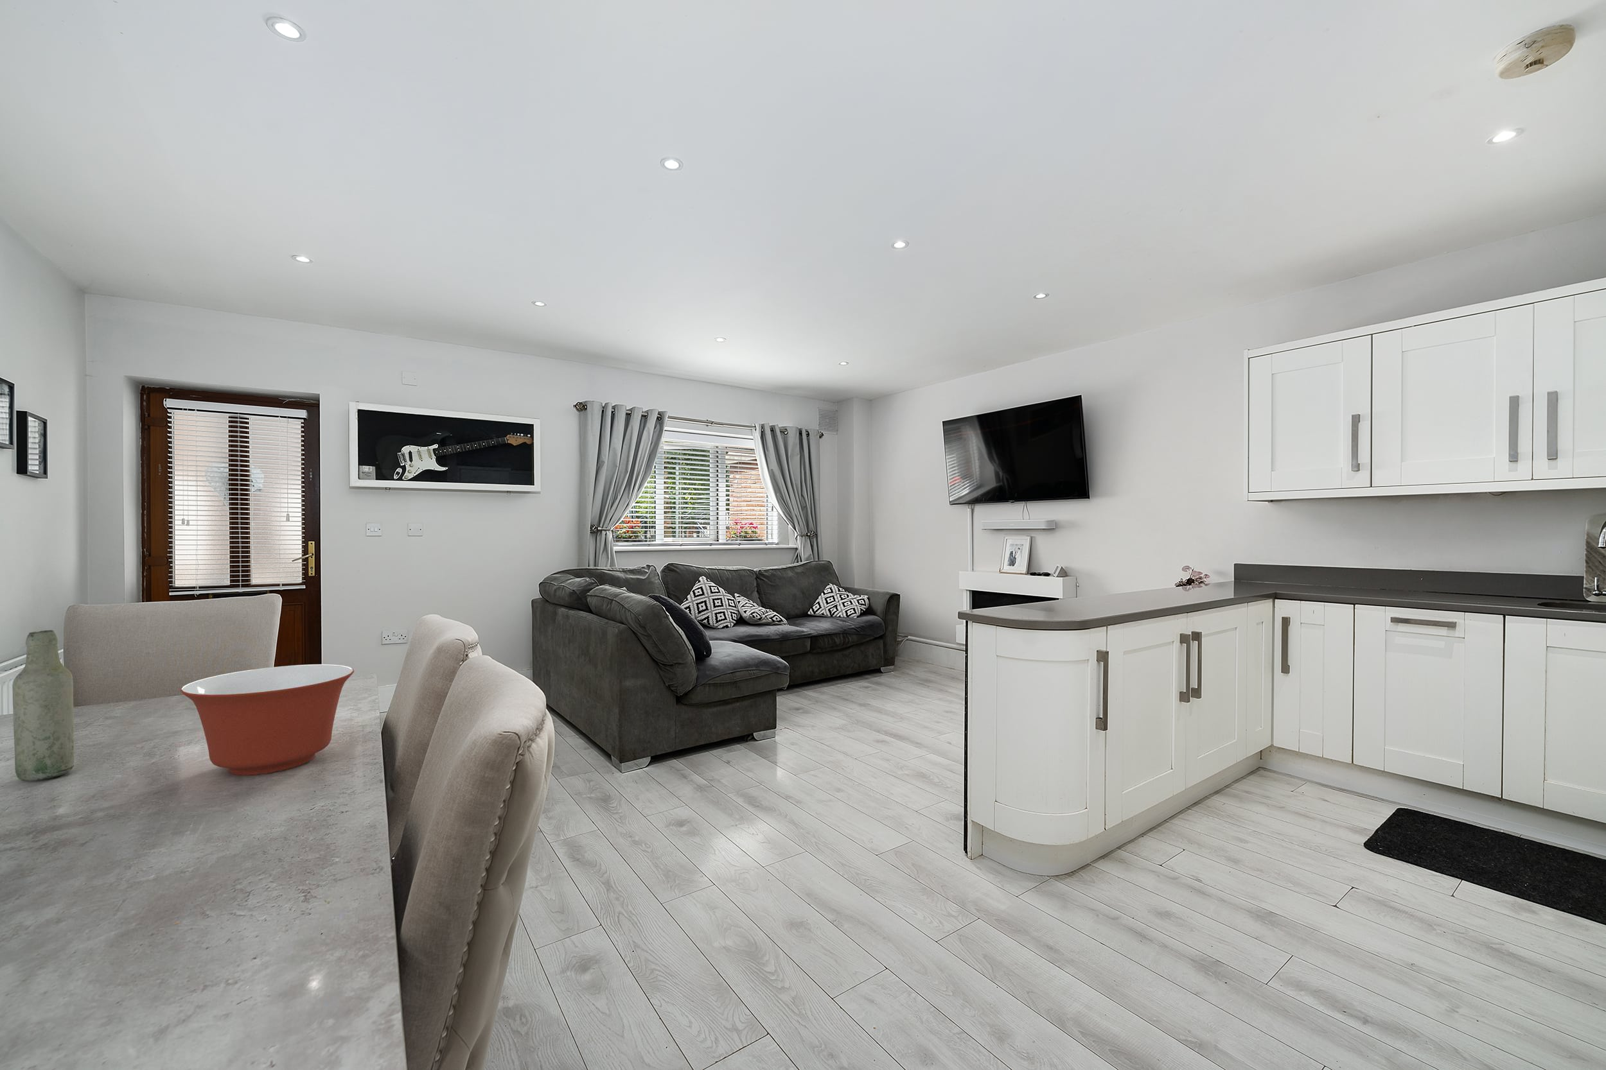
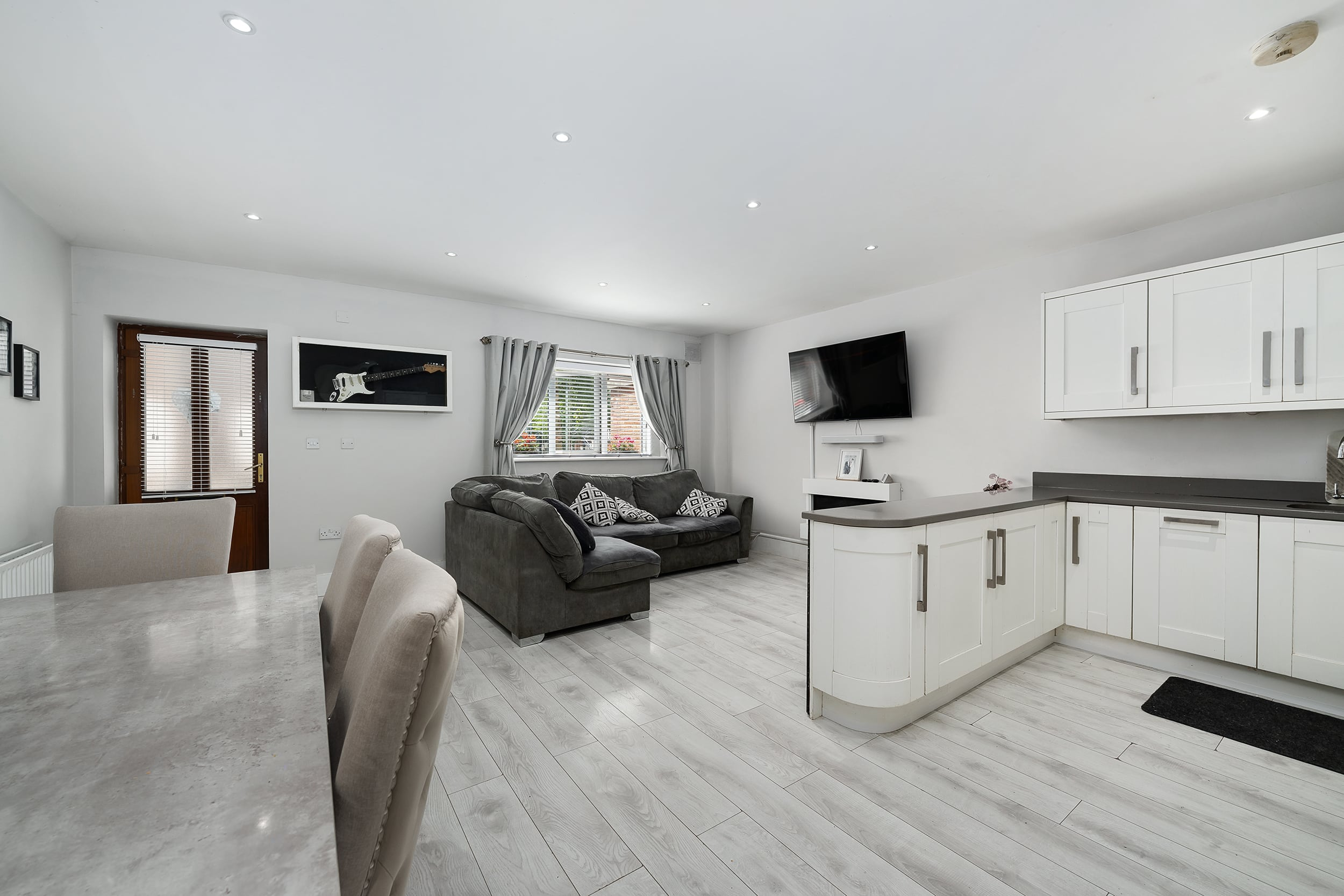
- mixing bowl (272, 720)
- bottle (44, 703)
